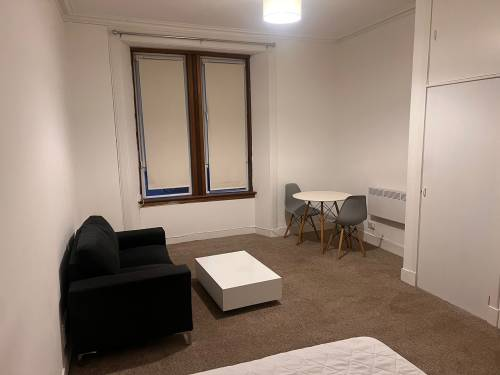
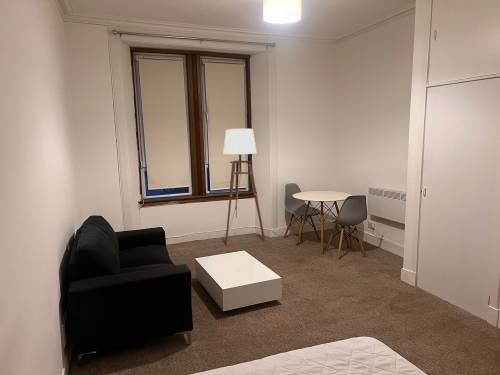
+ floor lamp (232, 185)
